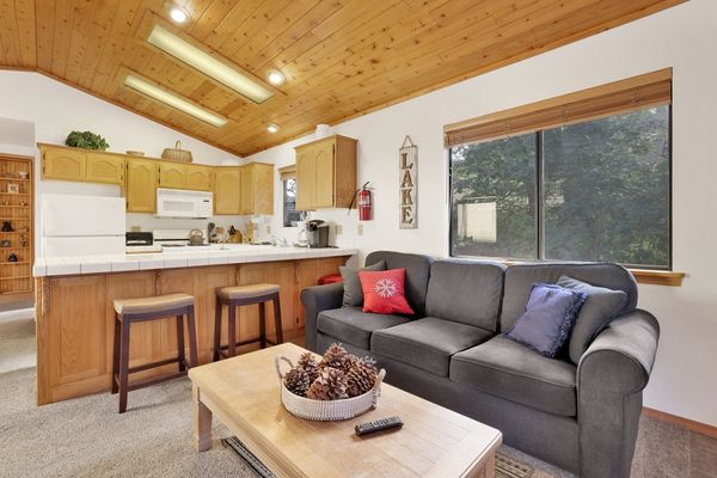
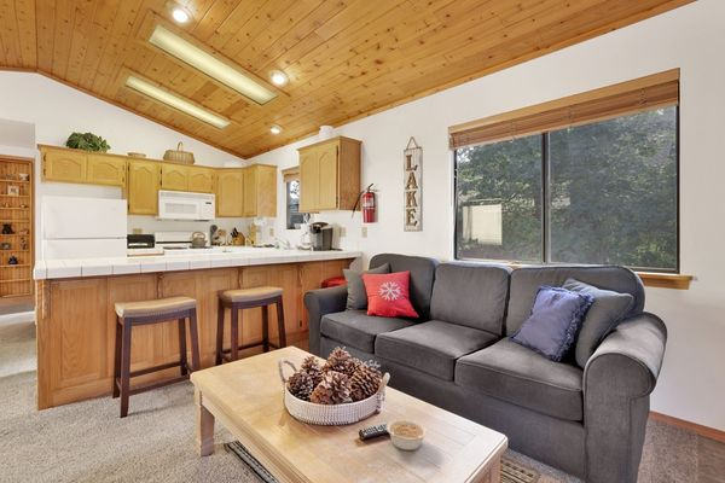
+ legume (407, 433)
